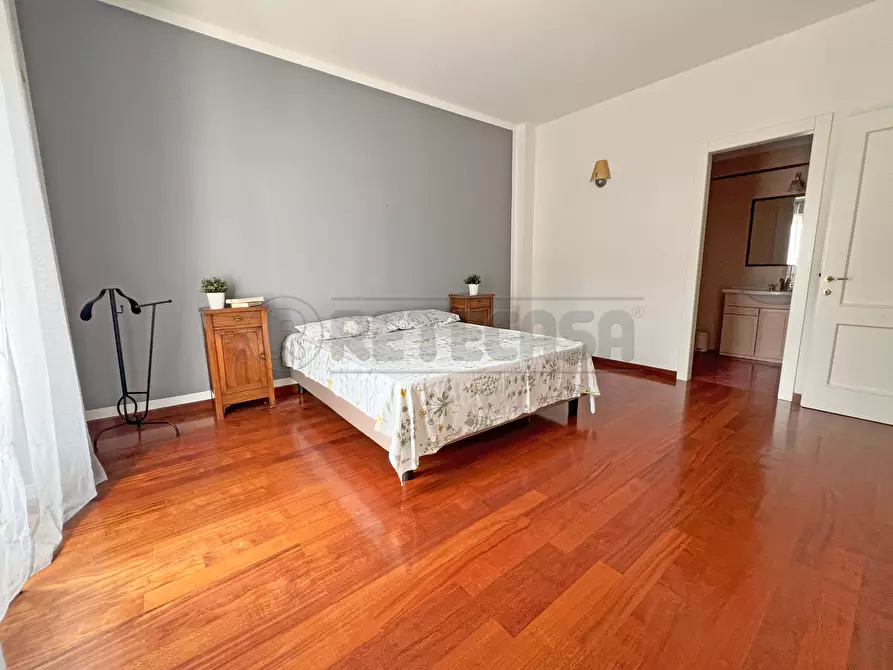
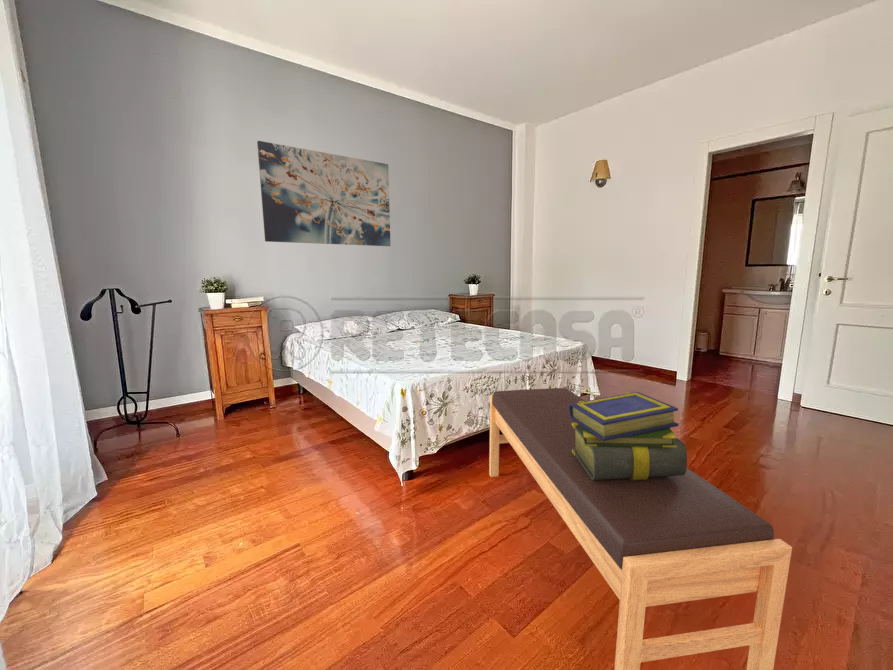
+ wall art (331, 199)
+ bench (580, 491)
+ stack of books (623, 434)
